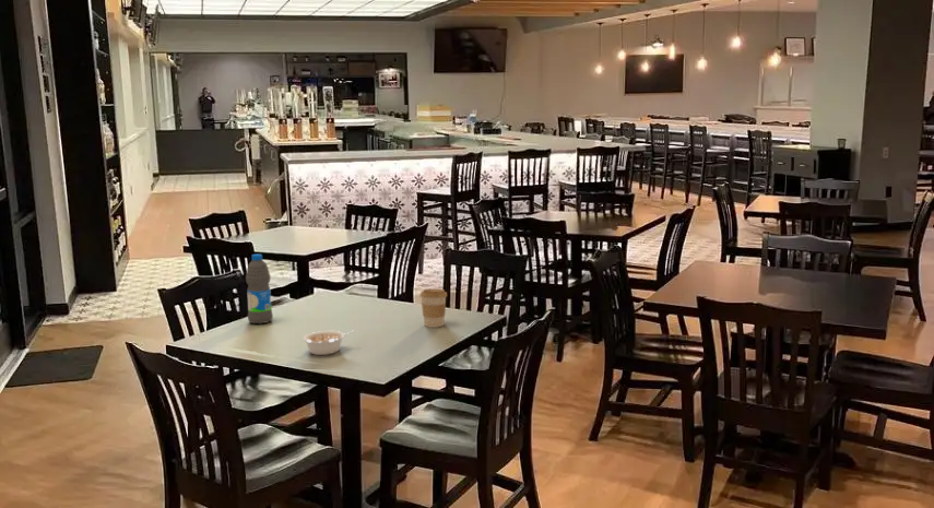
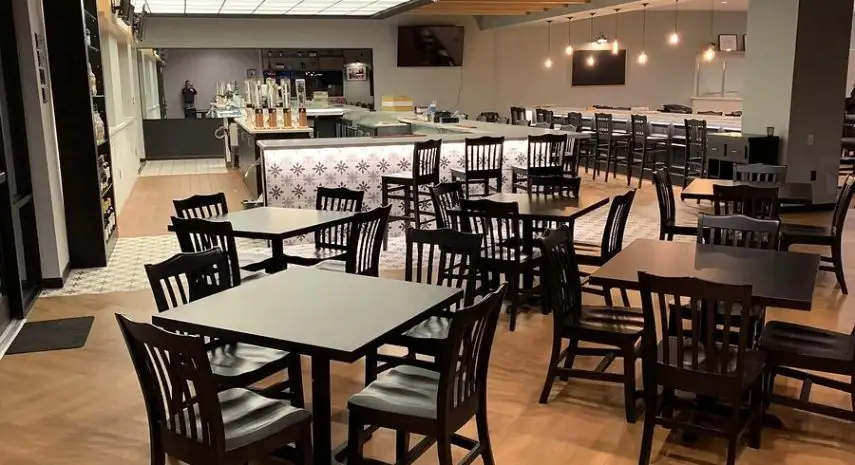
- coffee cup (434, 306)
- legume (326, 341)
- water bottle (258, 287)
